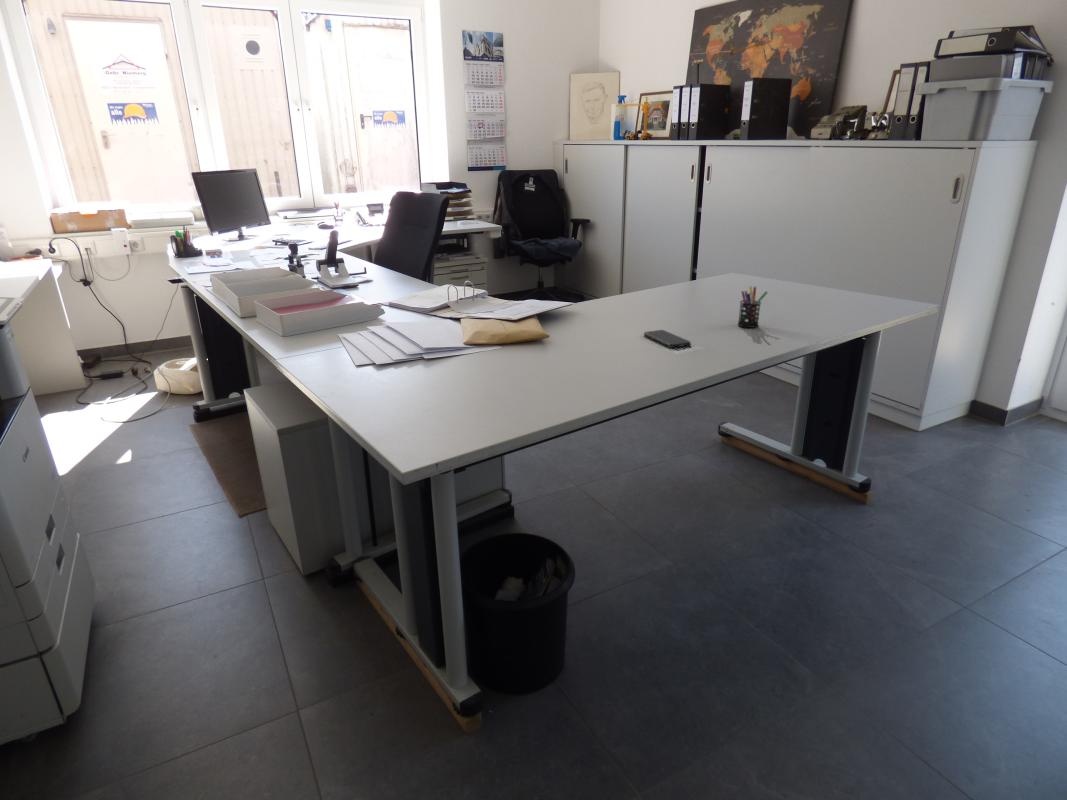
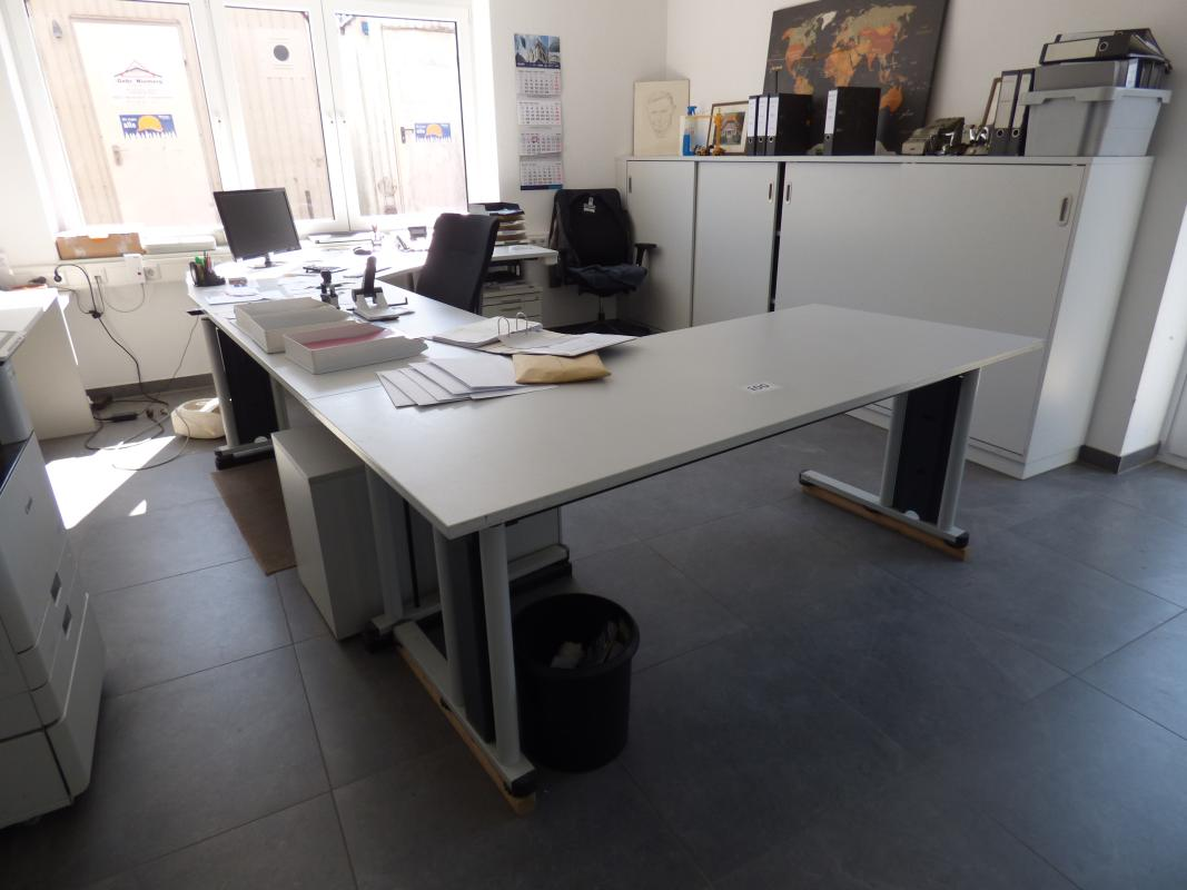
- pen holder (752, 305)
- smartphone (666, 338)
